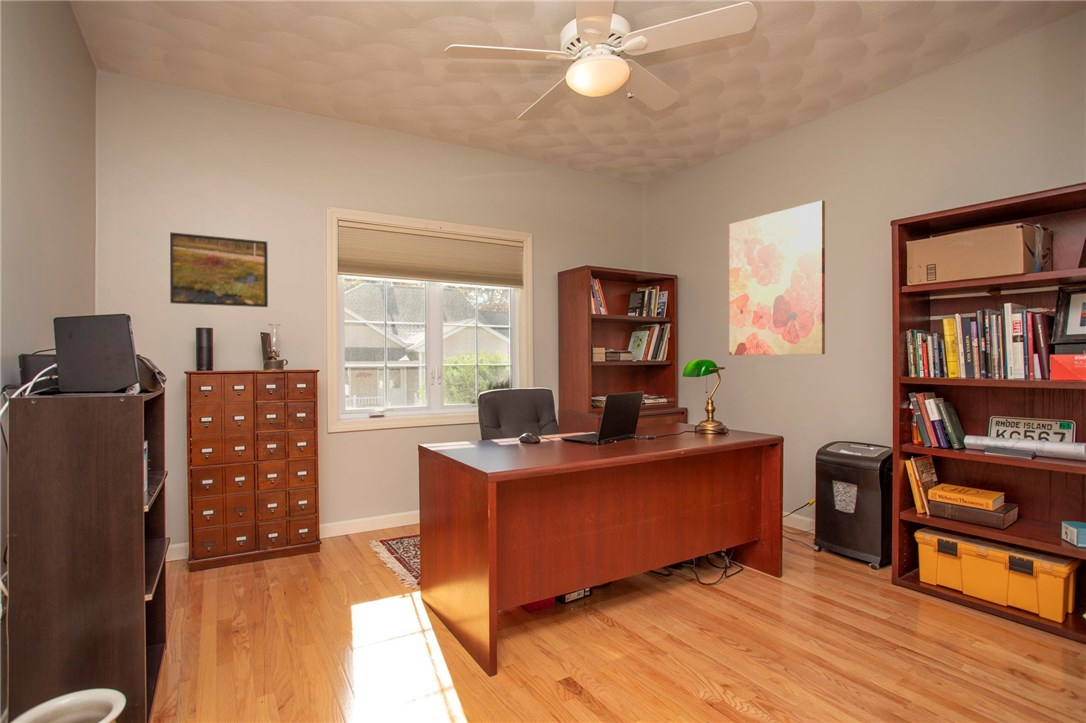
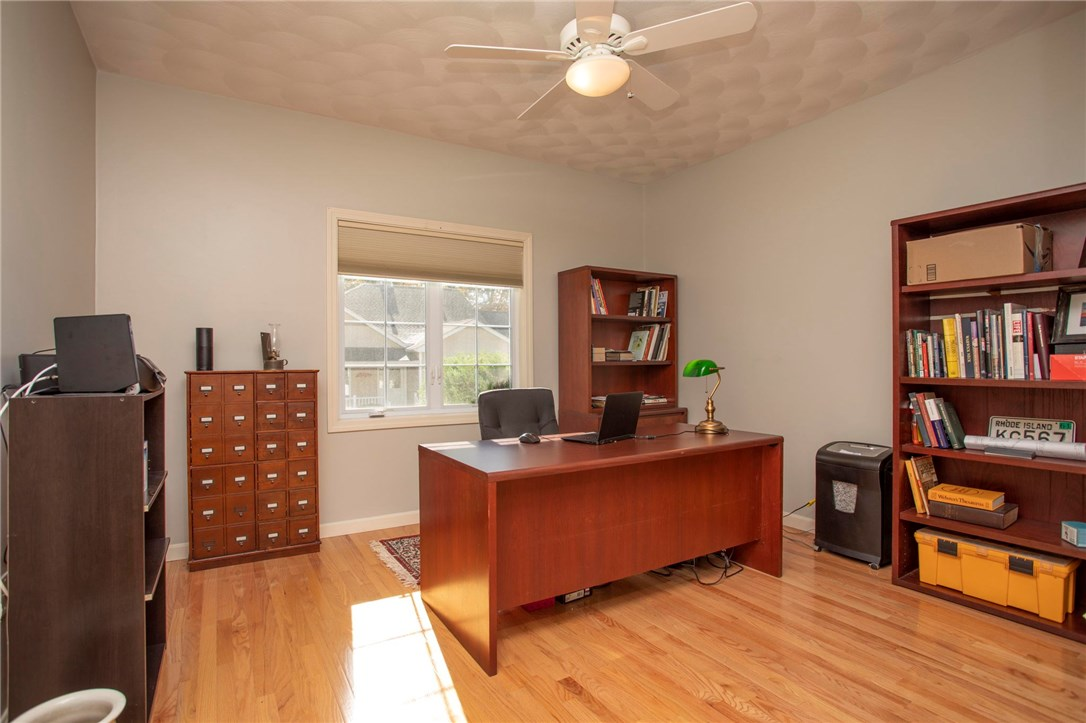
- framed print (220, 271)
- wall art (773, 284)
